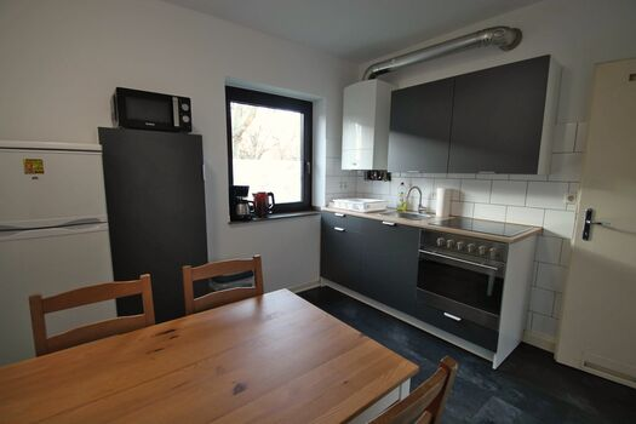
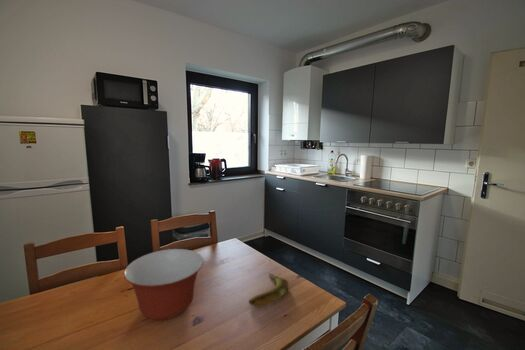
+ mixing bowl (166, 286)
+ banana (269, 290)
